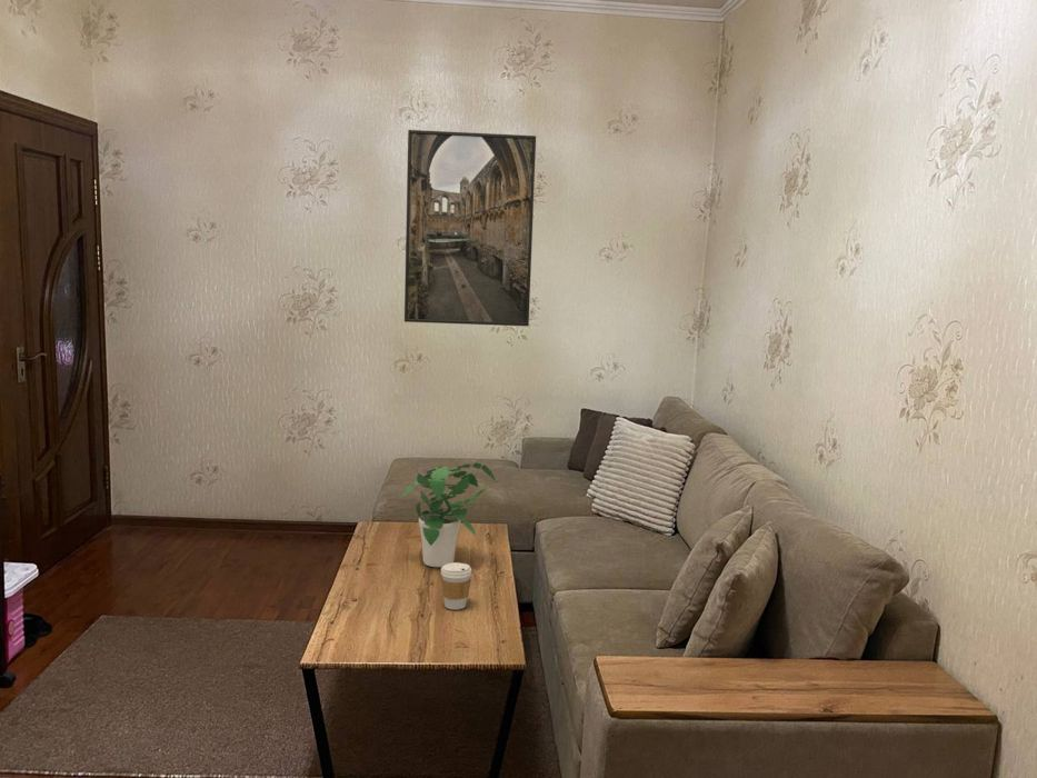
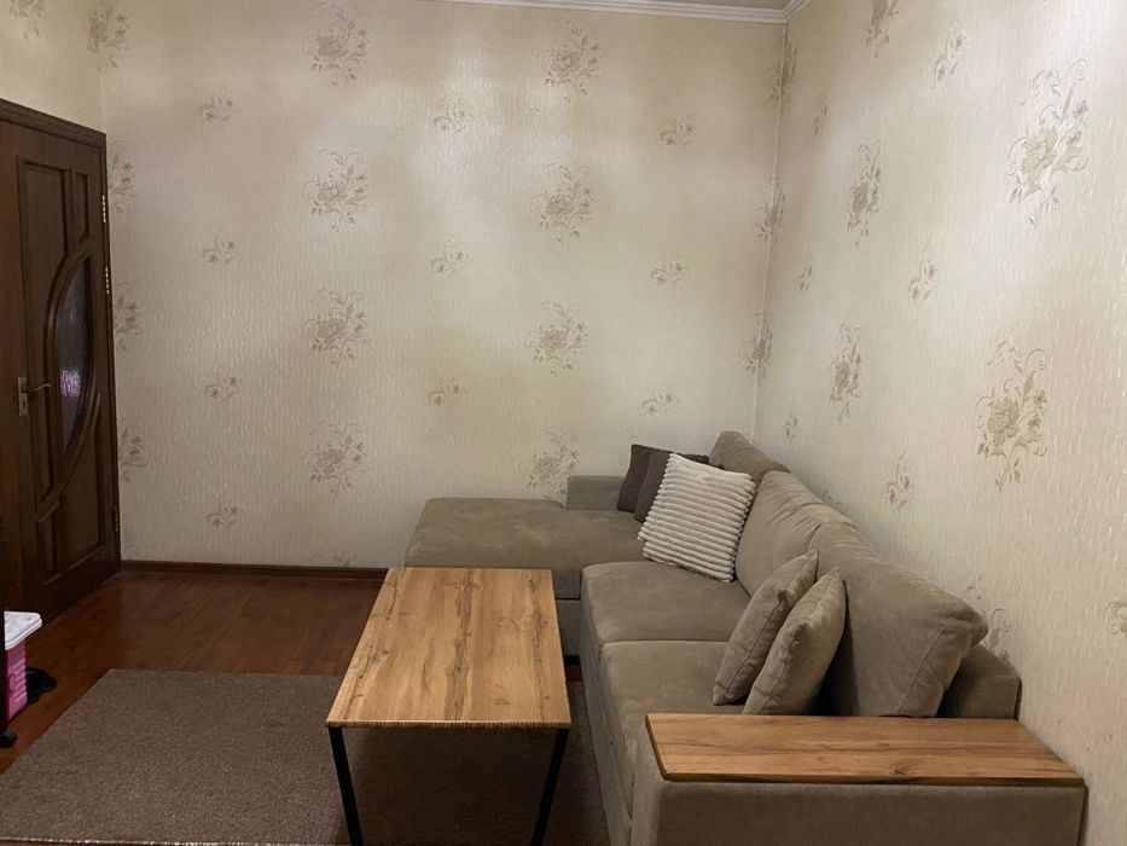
- potted plant (447, 512)
- coffee cup (456, 585)
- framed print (469, 229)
